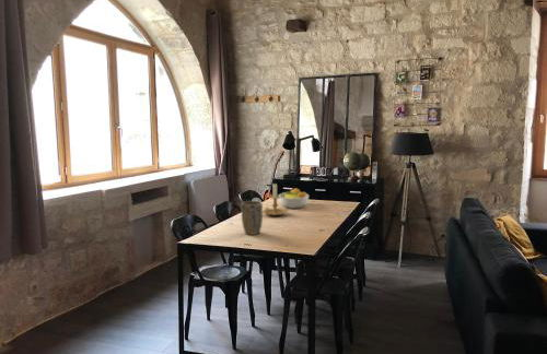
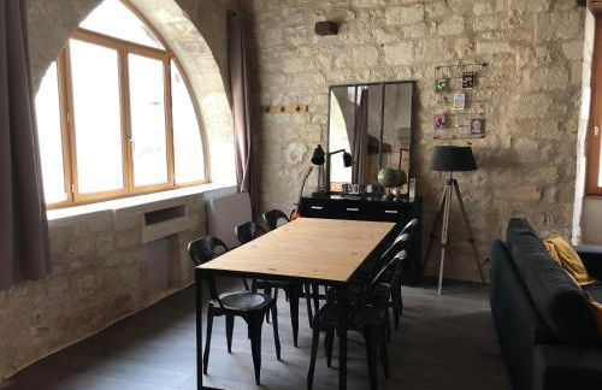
- candle holder (275, 198)
- fruit bowl (293, 198)
- plant pot (252, 217)
